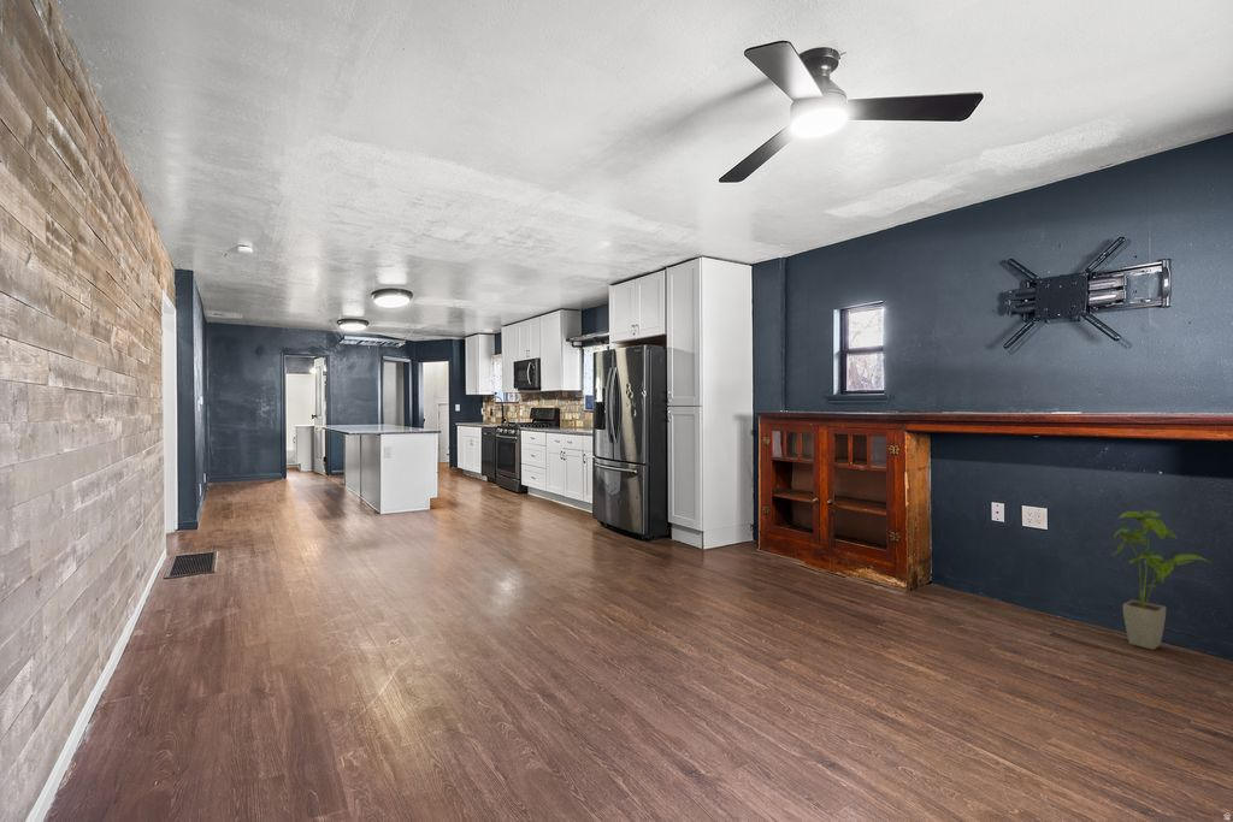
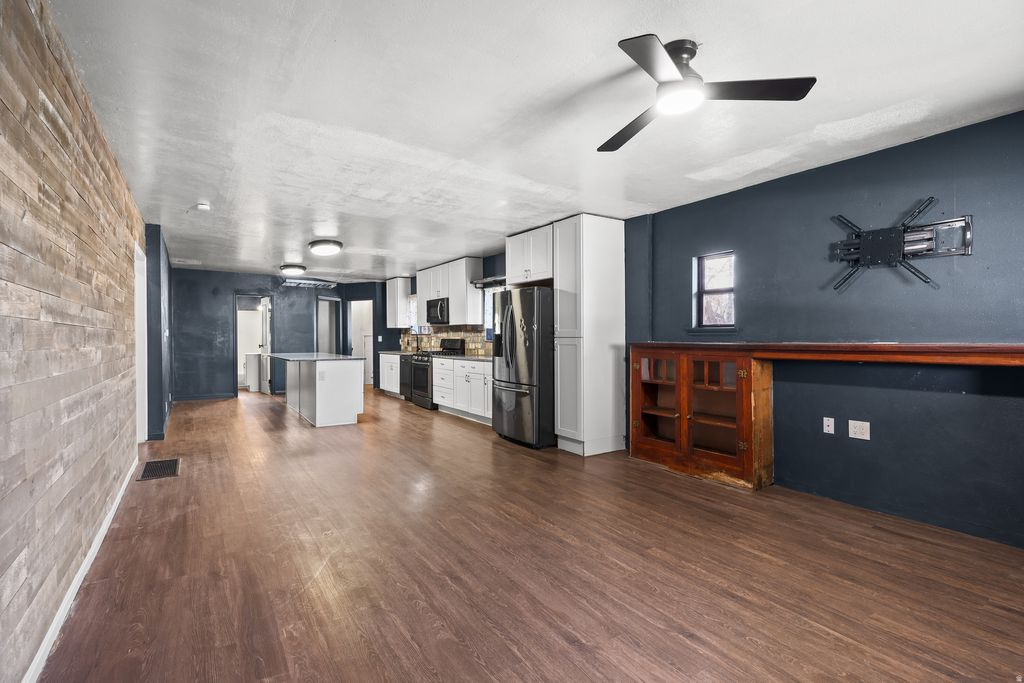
- house plant (1154, 580)
